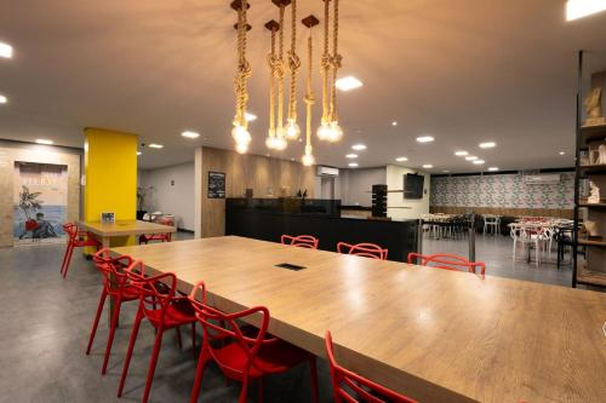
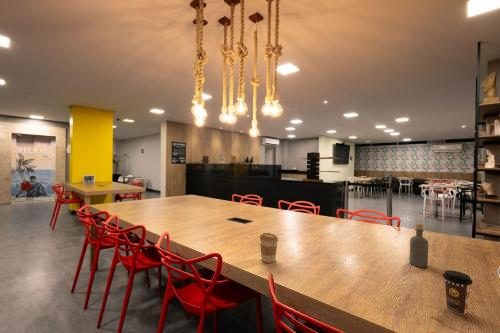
+ coffee cup (456, 292)
+ bottle (418, 244)
+ coffee cup (268, 247)
